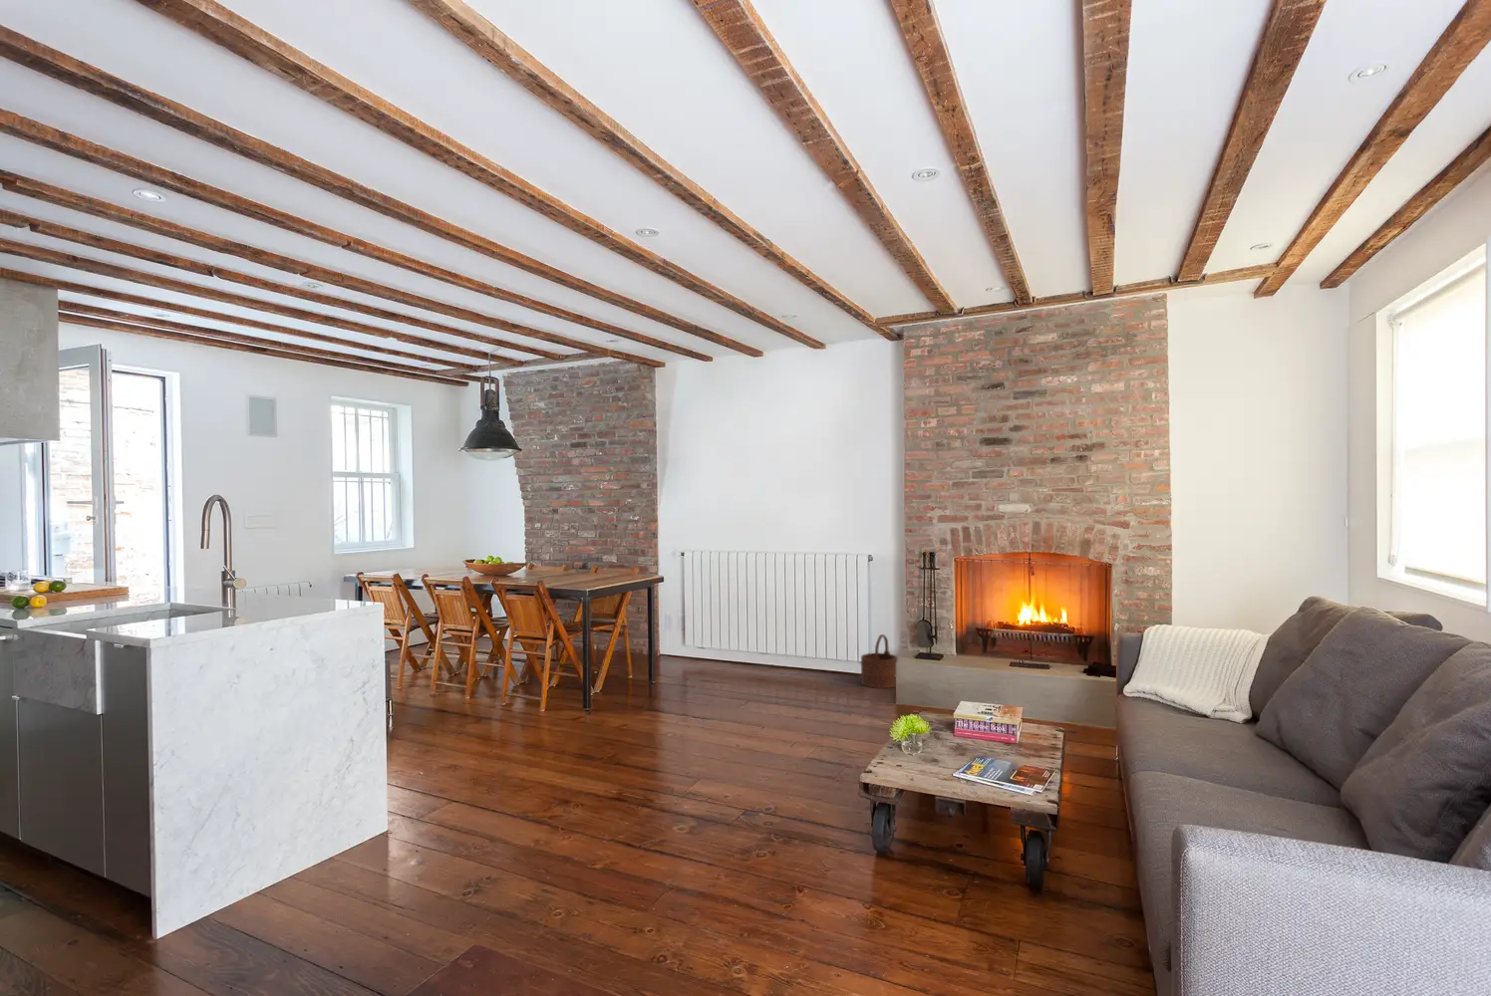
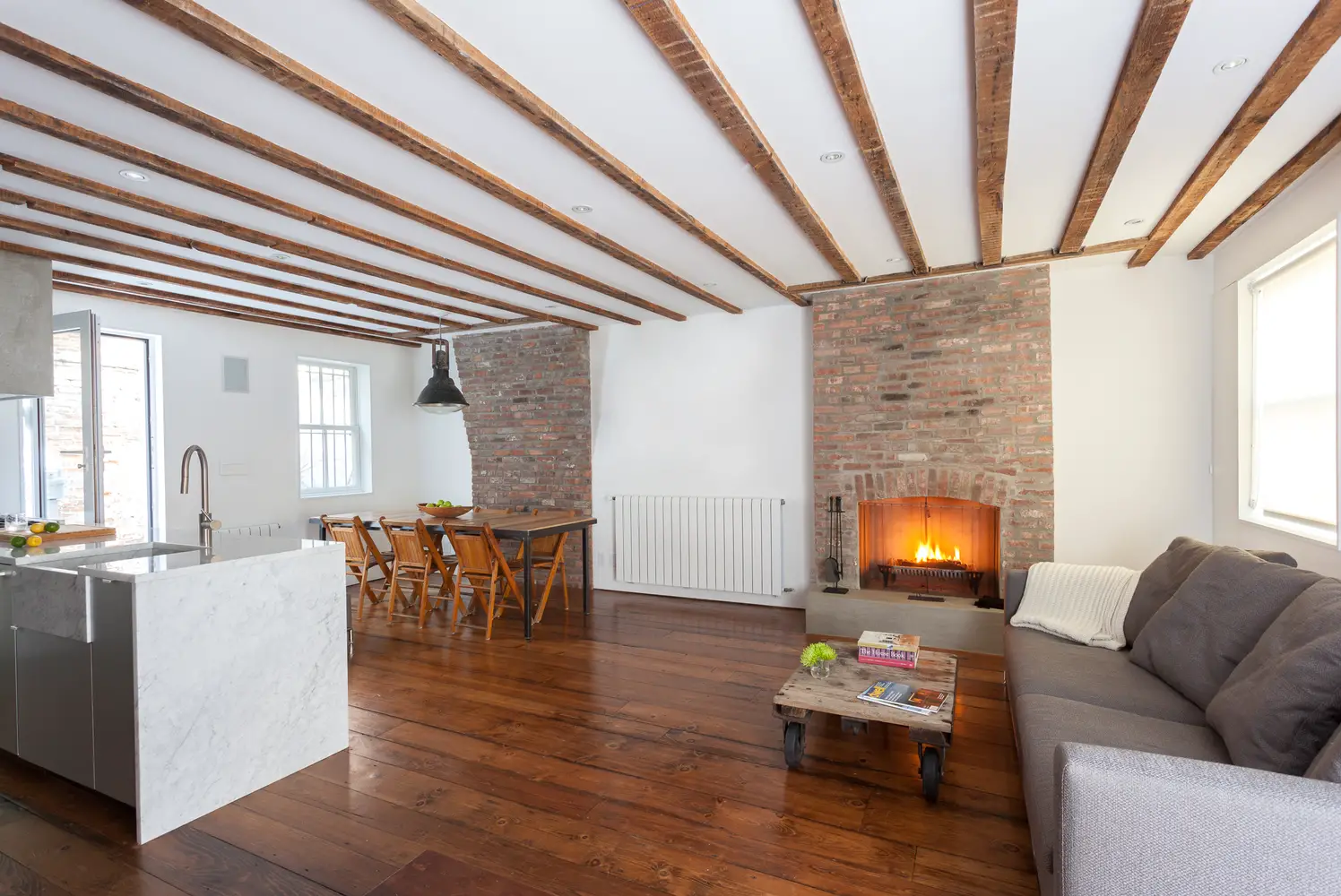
- wooden bucket (879, 658)
